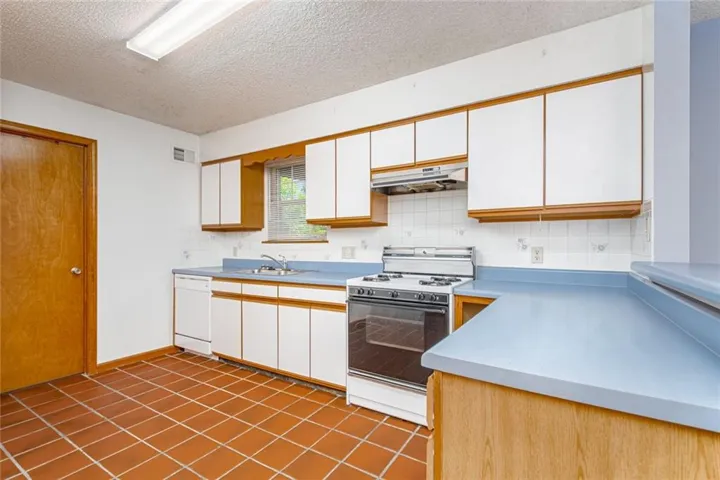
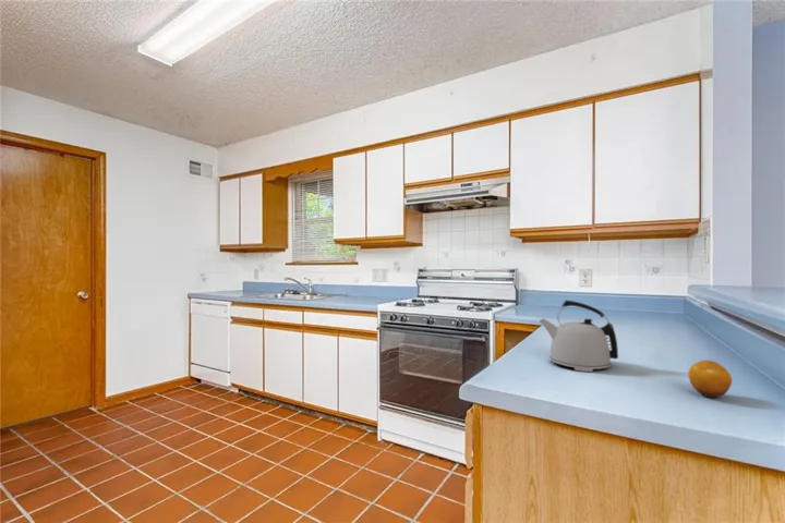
+ fruit (709, 377)
+ kettle (577, 331)
